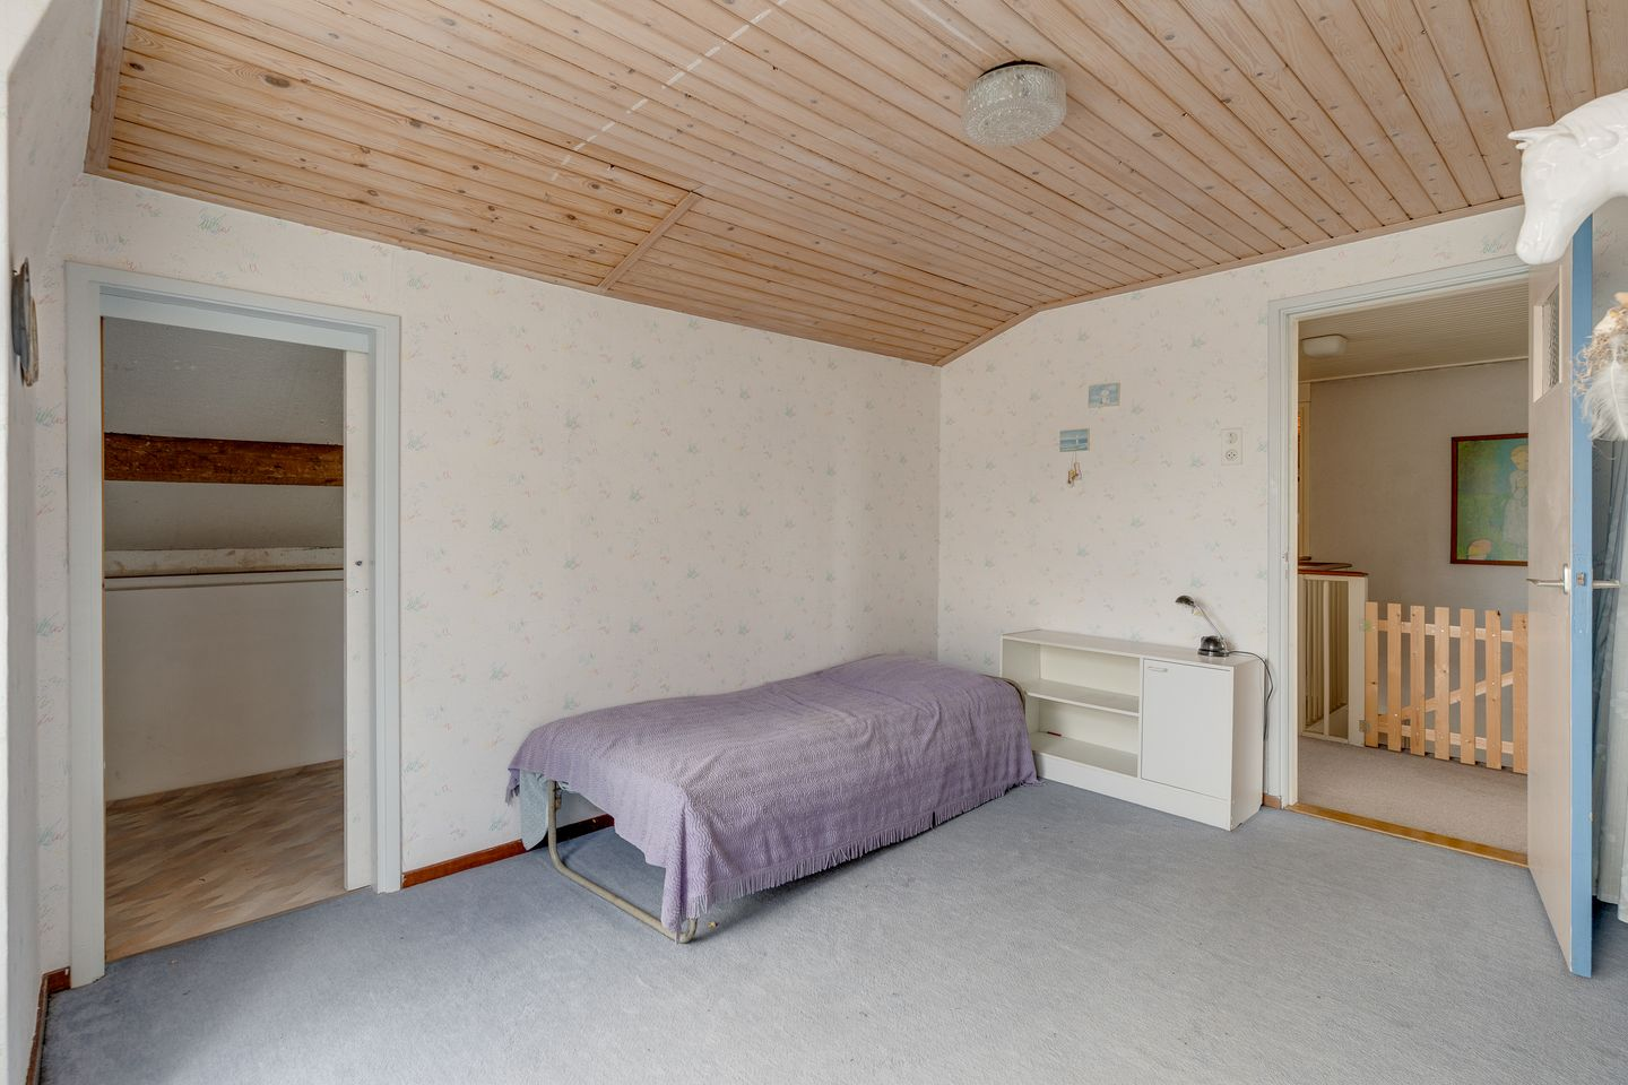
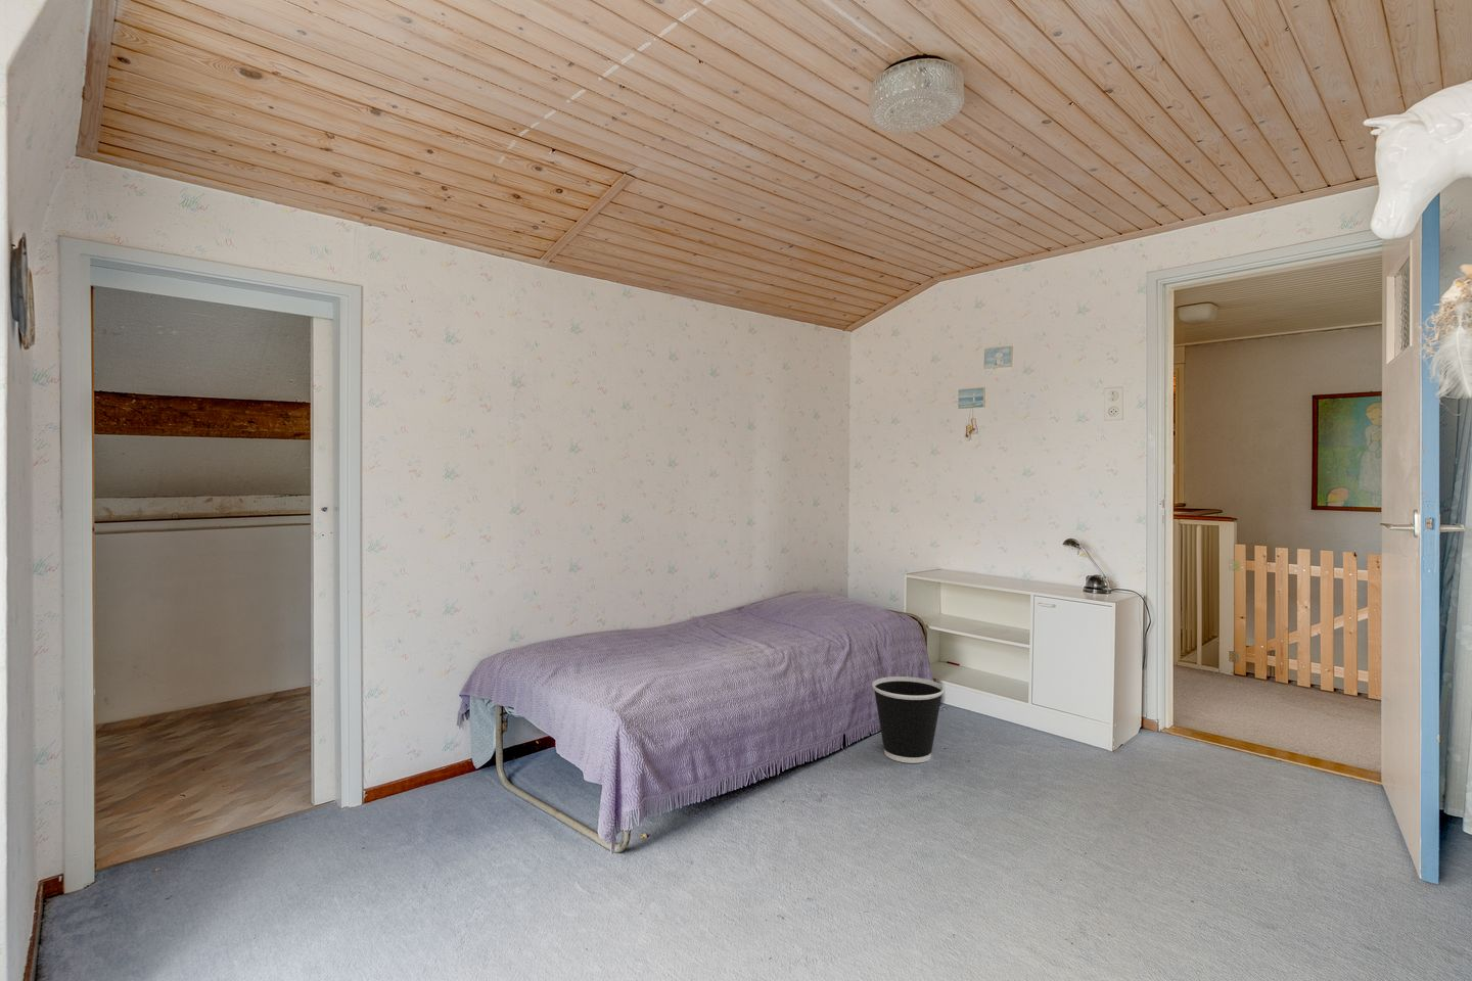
+ wastebasket (907, 719)
